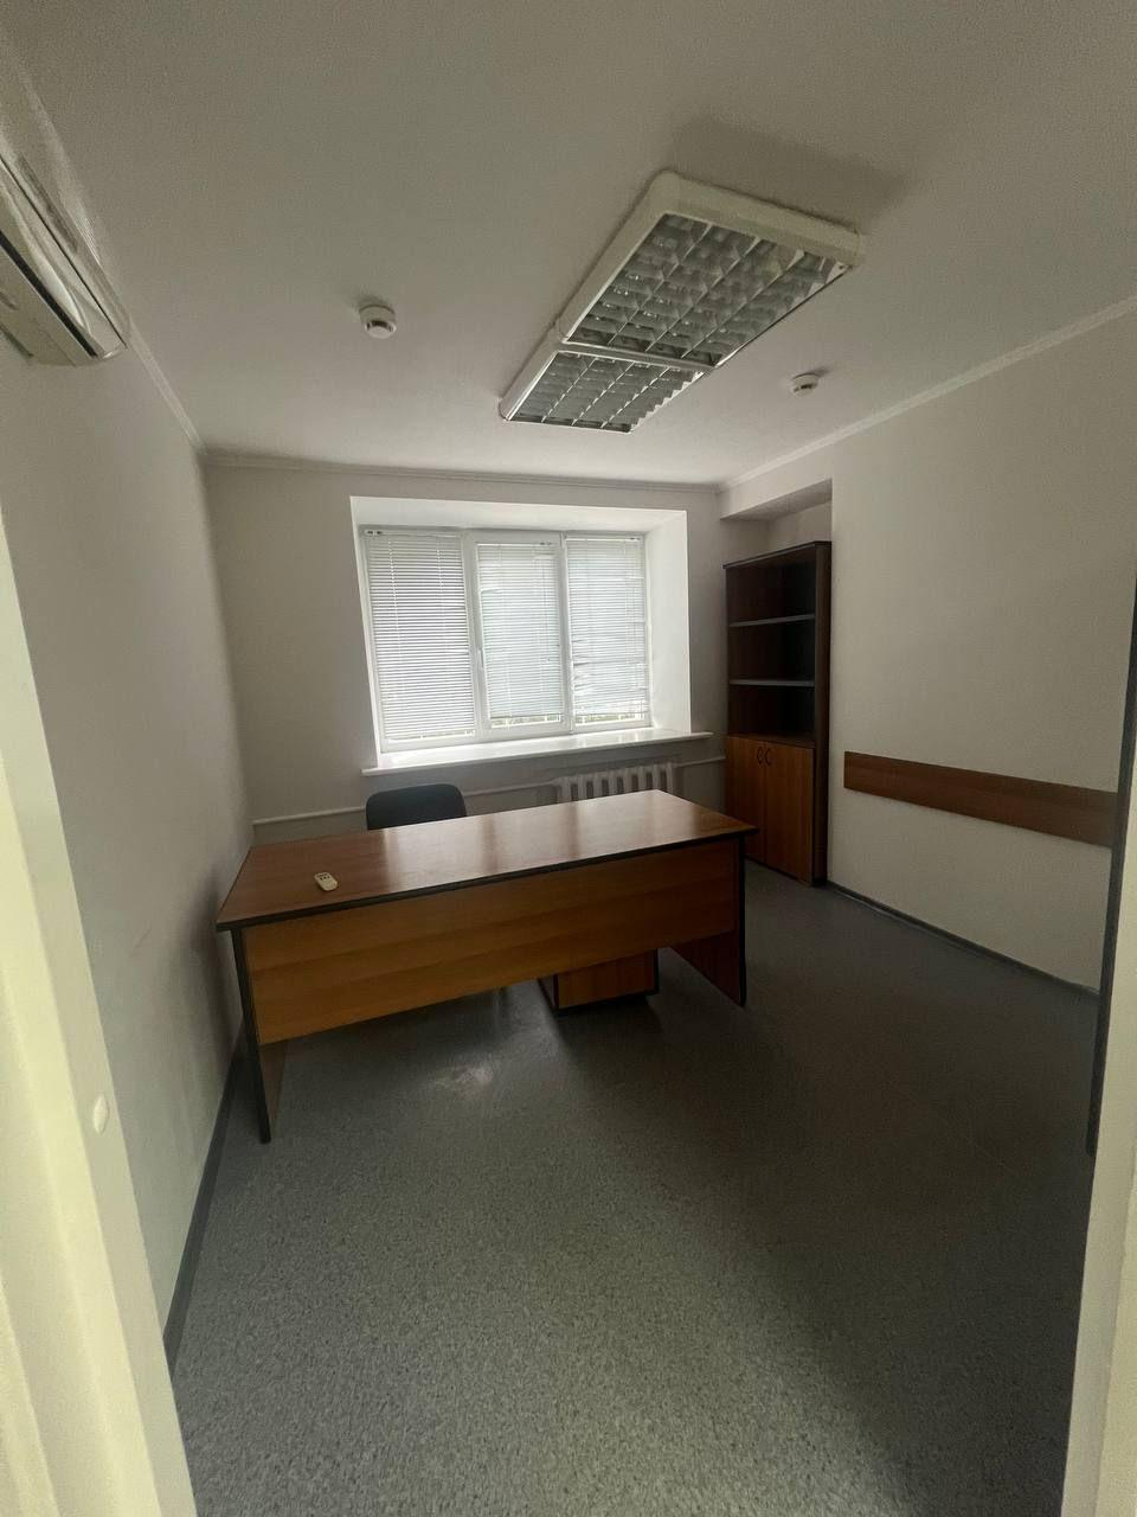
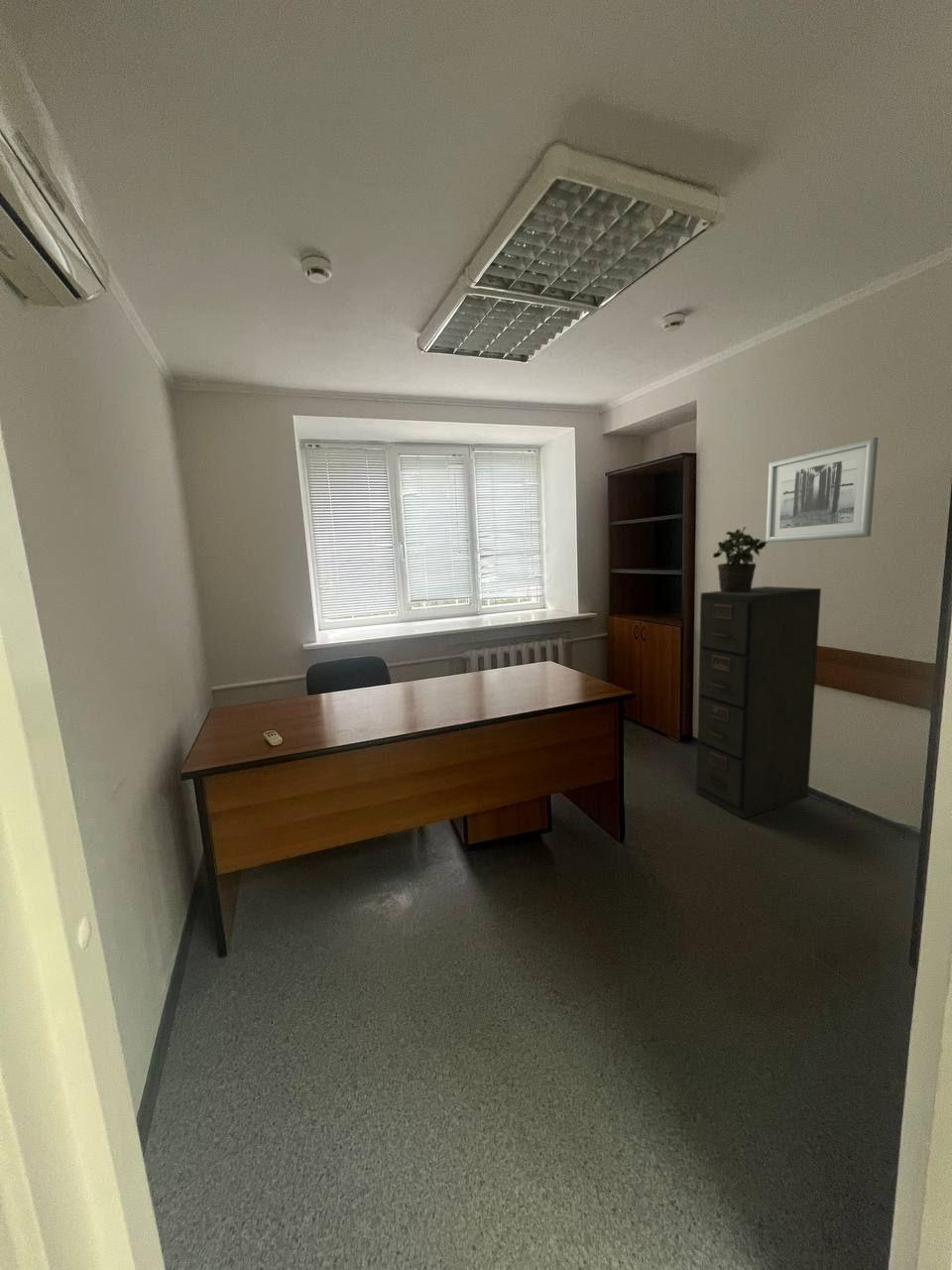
+ filing cabinet (752, 697)
+ wall art (815, 496)
+ potted plant (739, 559)
